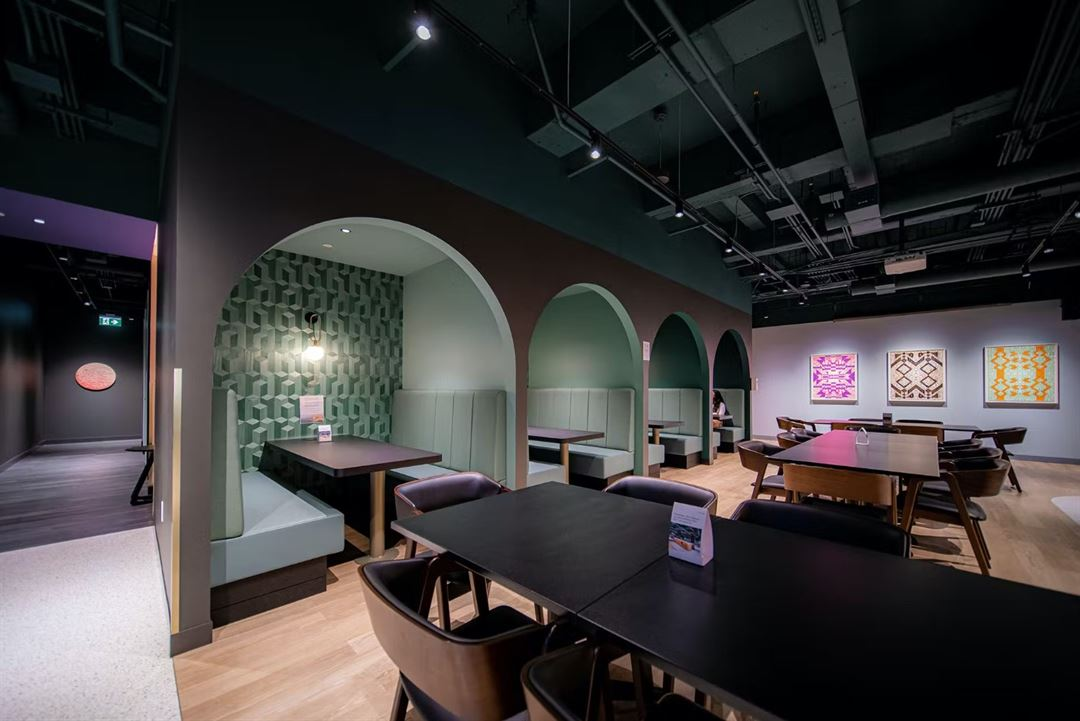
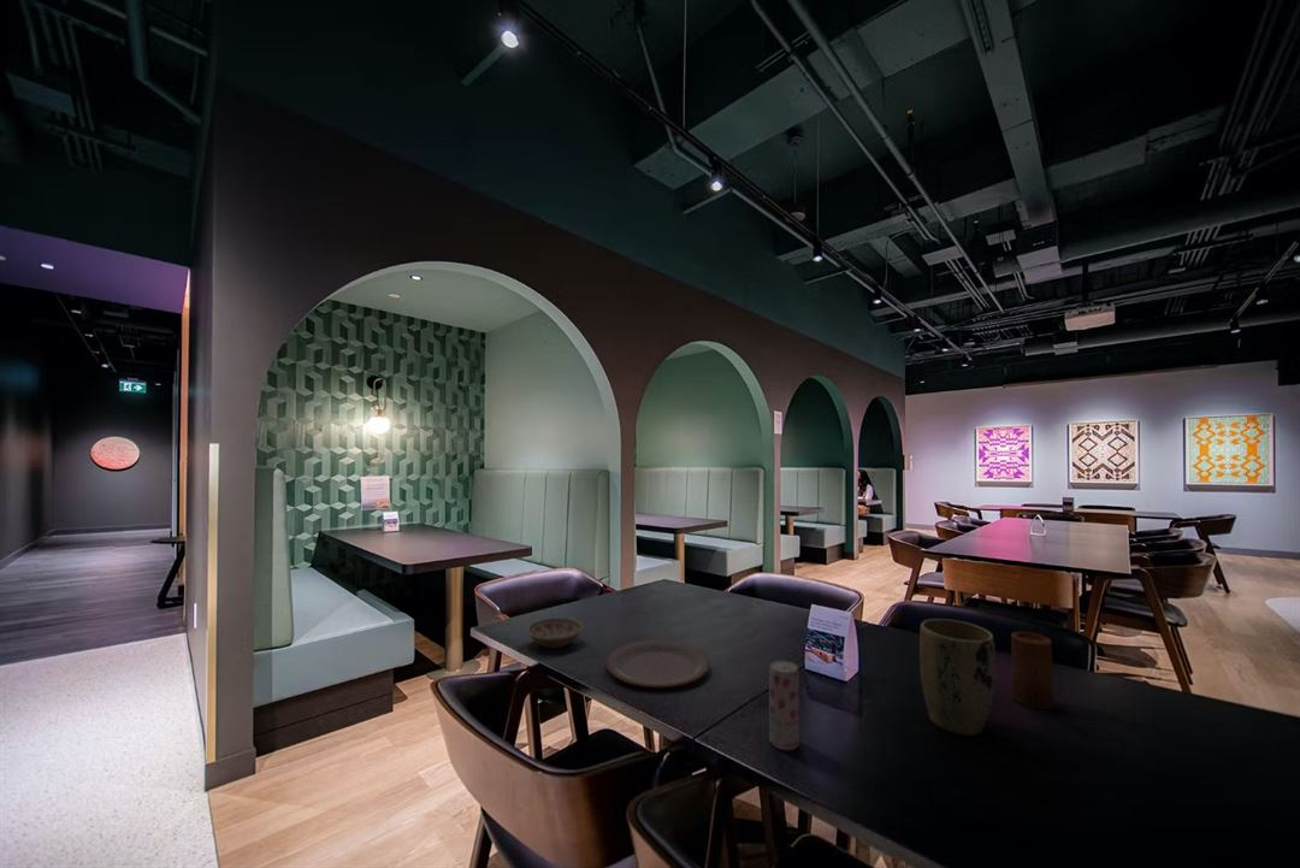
+ plant pot (956, 675)
+ candle (1032, 668)
+ beverage can (784, 703)
+ plate (657, 665)
+ bowl (555, 634)
